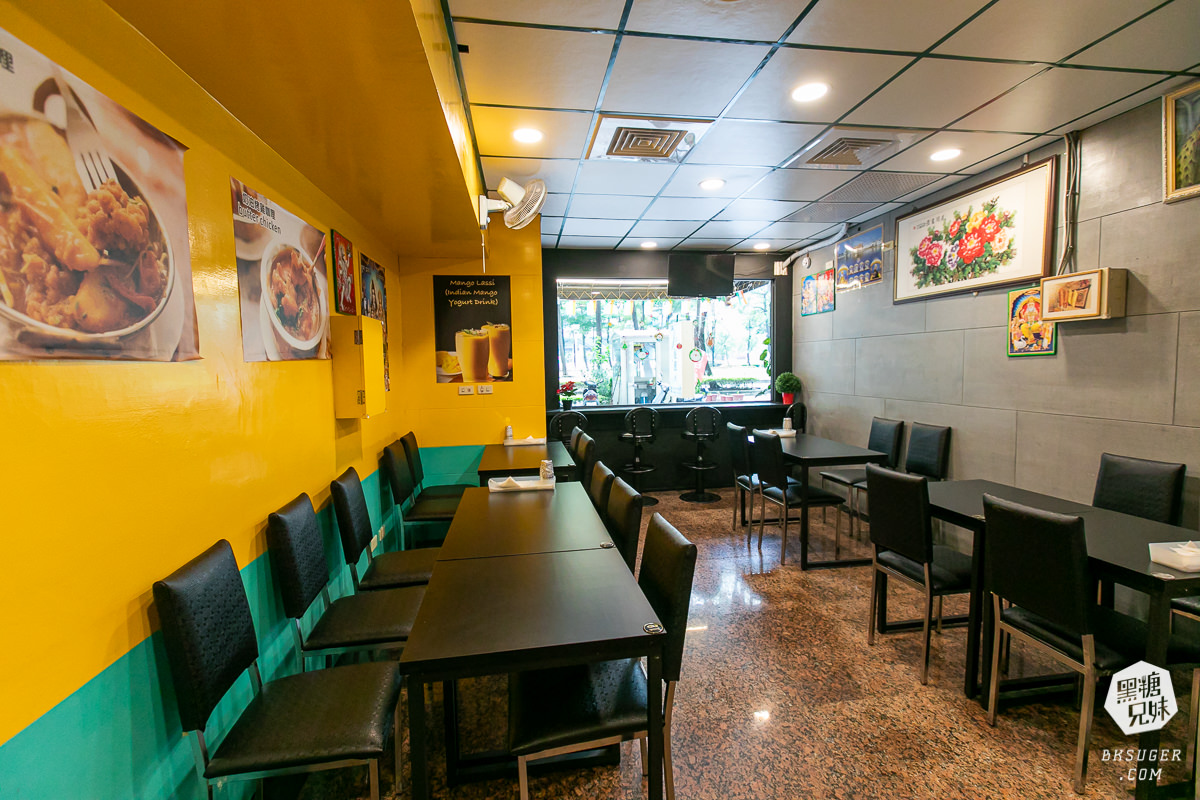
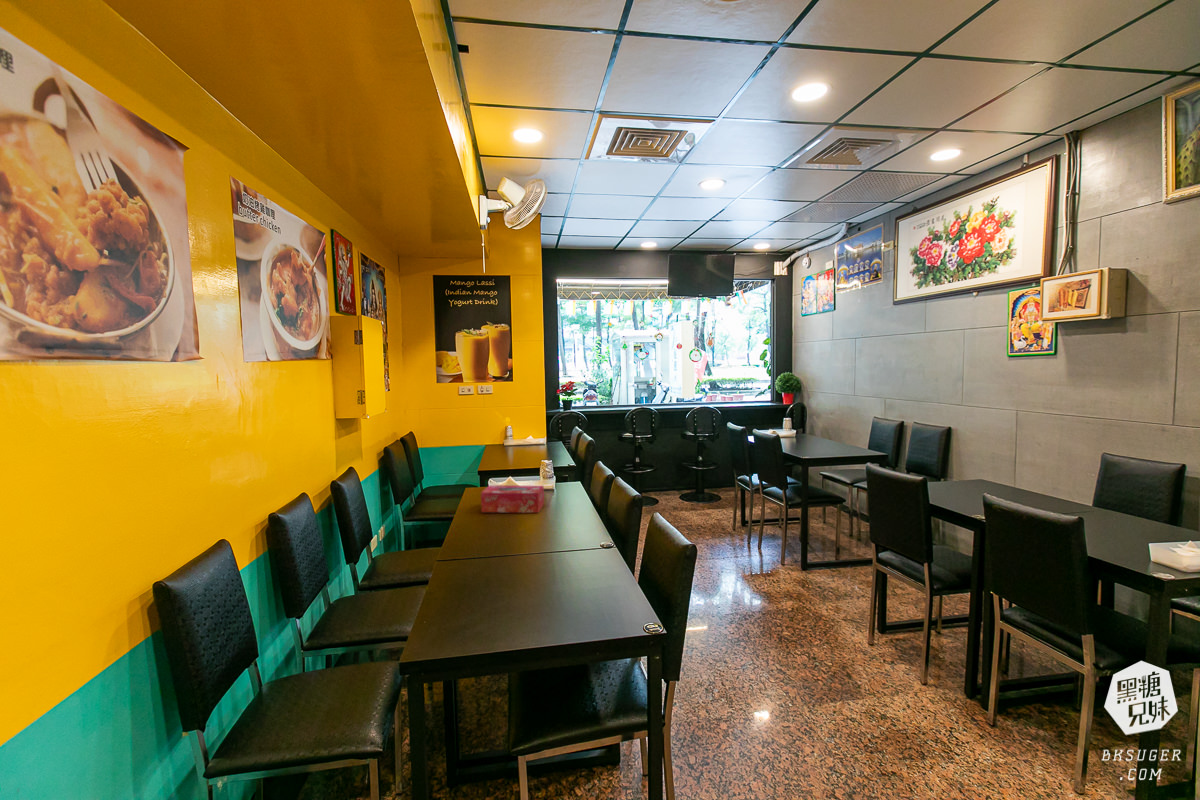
+ tissue box (513, 498)
